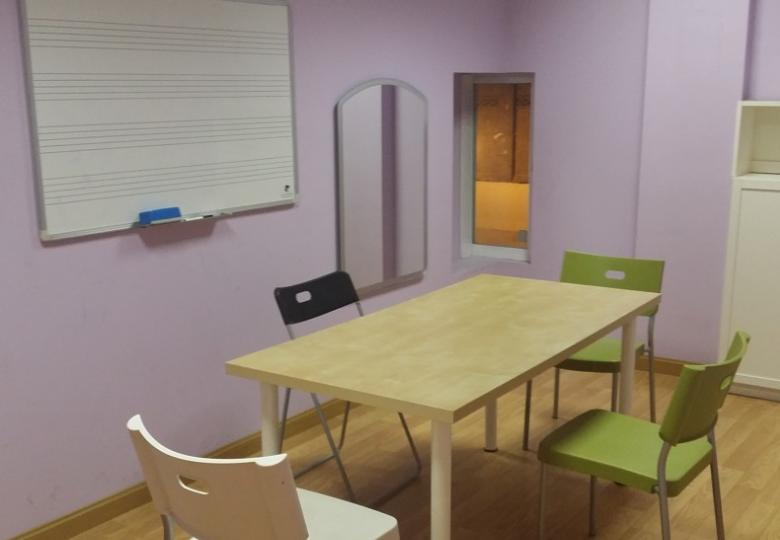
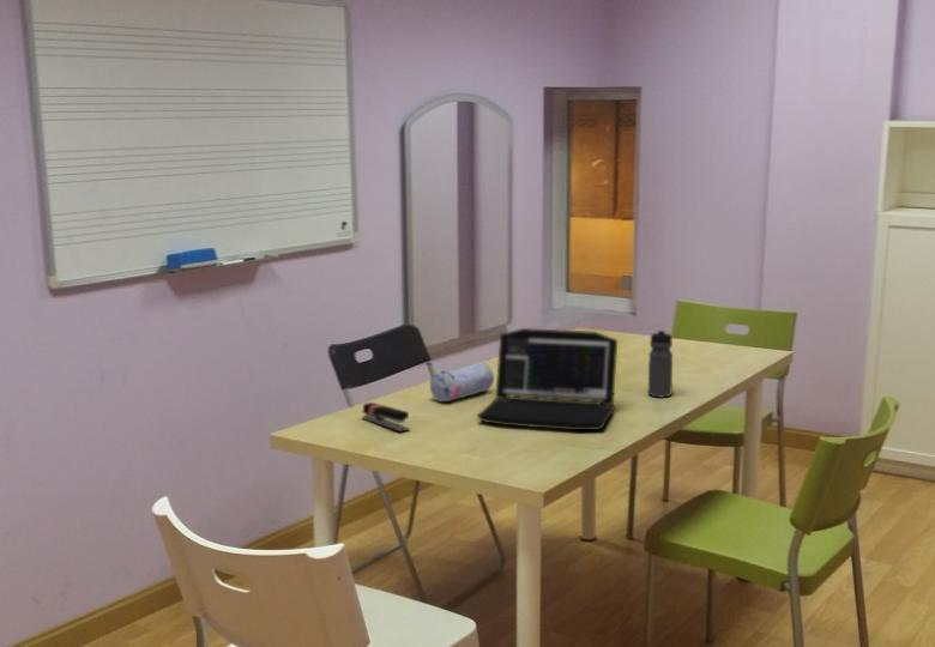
+ laptop (548, 376)
+ stapler (385, 415)
+ pencil case (462, 380)
+ water bottle (660, 362)
